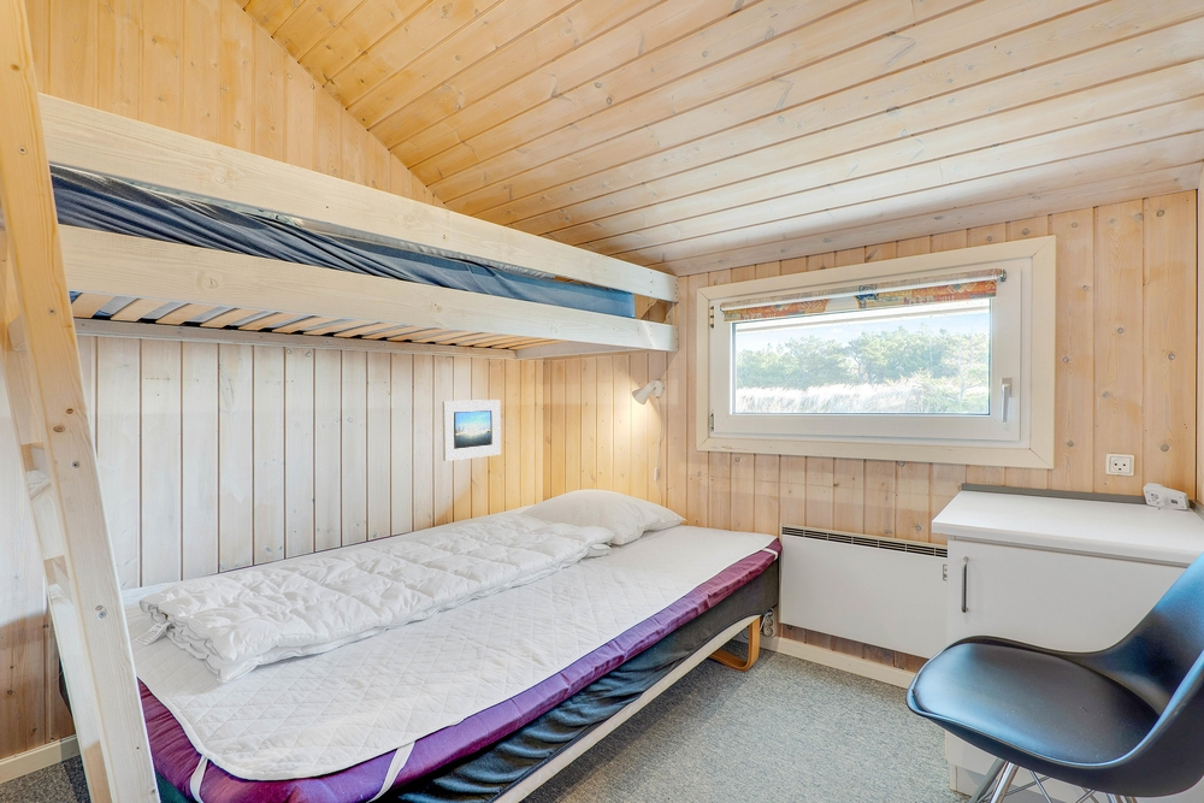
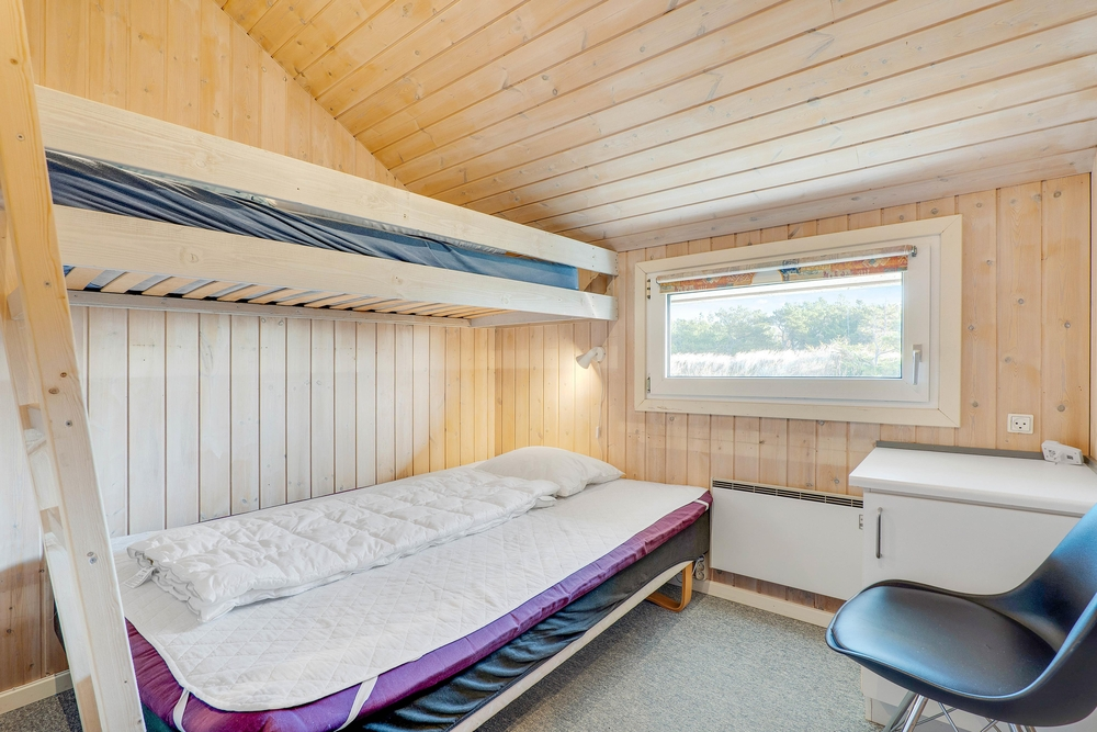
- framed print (472, 429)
